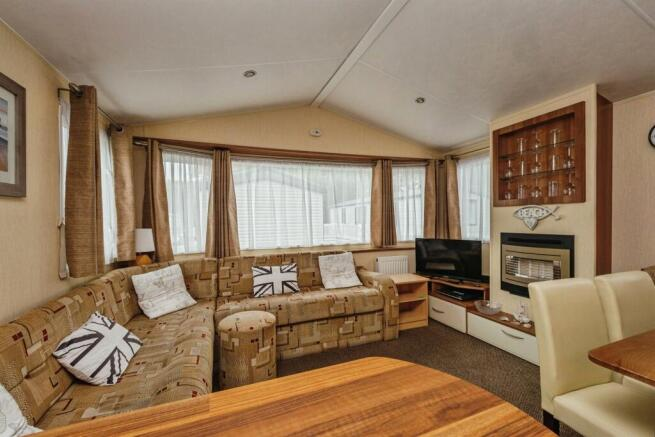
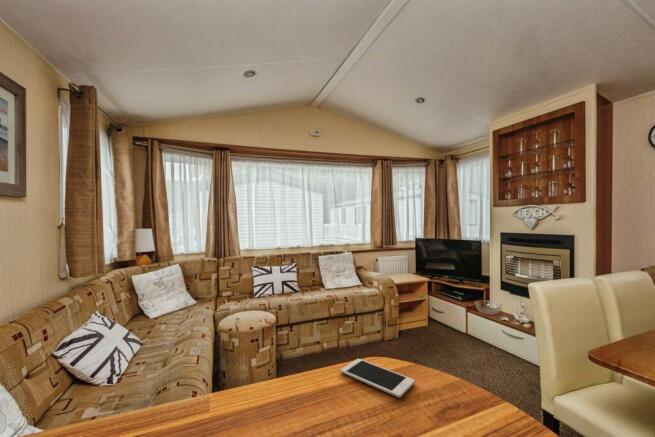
+ cell phone (376, 376)
